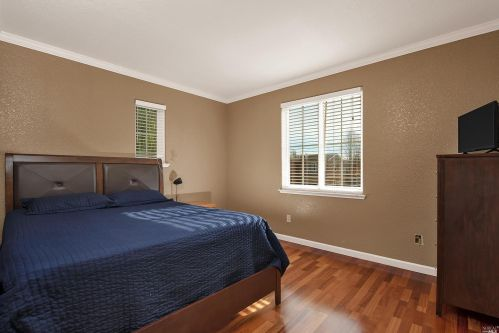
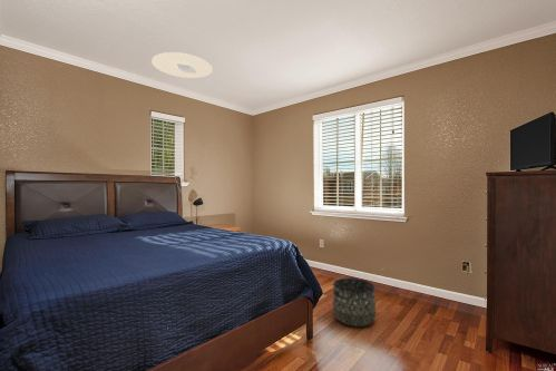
+ basket (353, 301)
+ ceiling light (183, 64)
